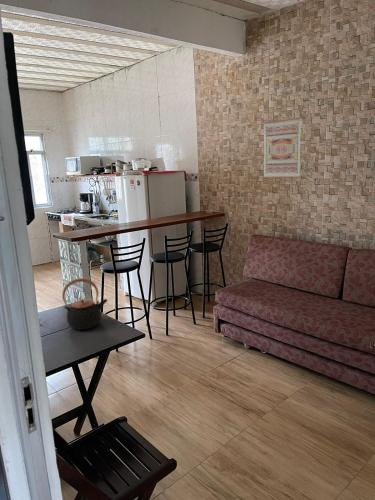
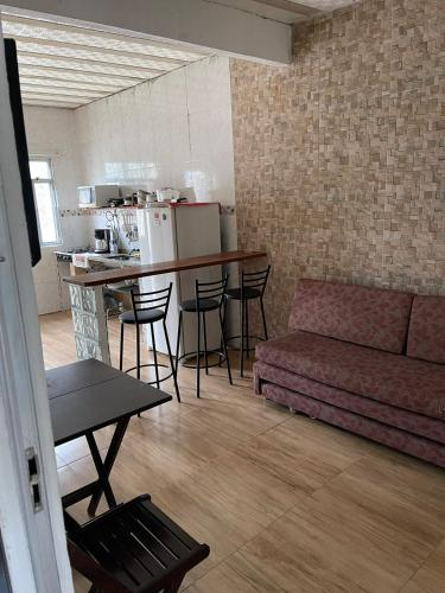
- wall art (281, 149)
- teapot (85, 301)
